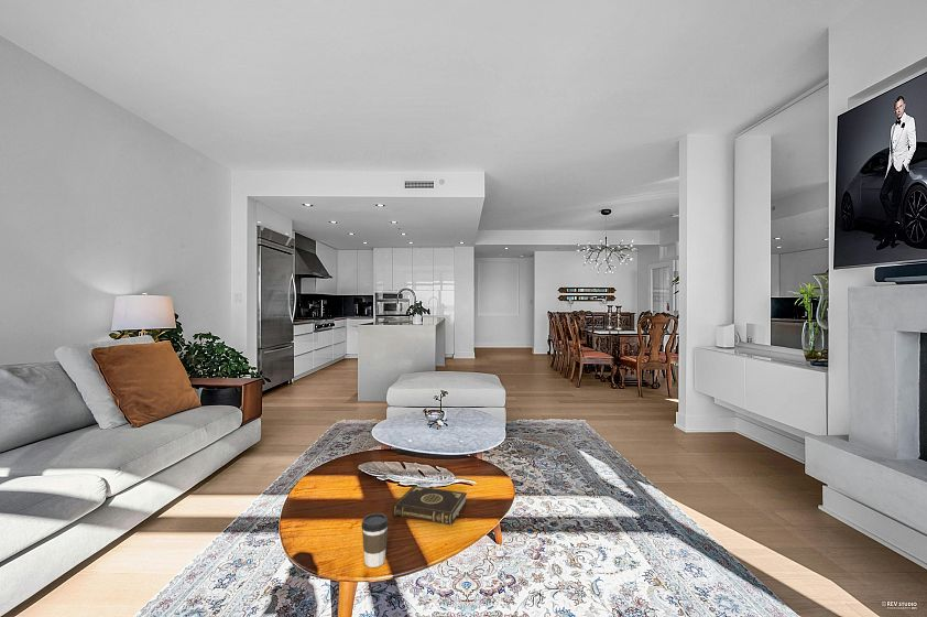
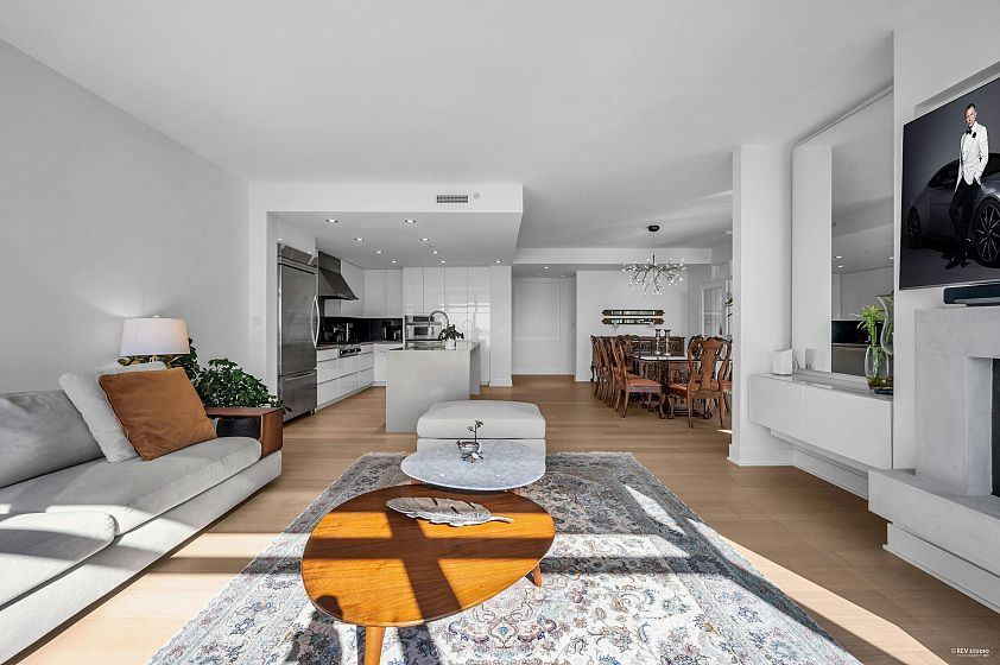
- coffee cup (374, 540)
- book (430, 504)
